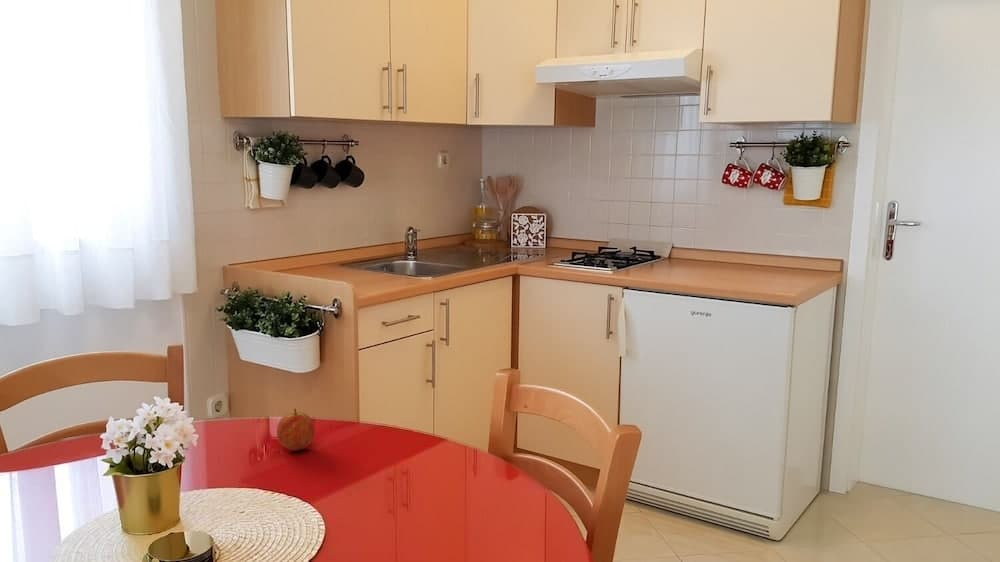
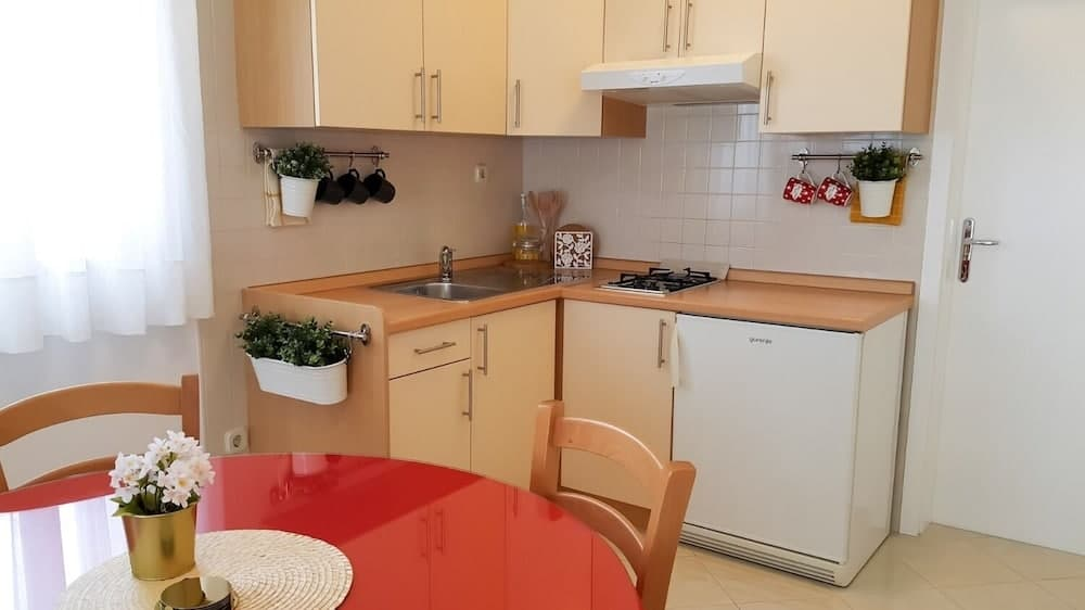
- fruit (295, 428)
